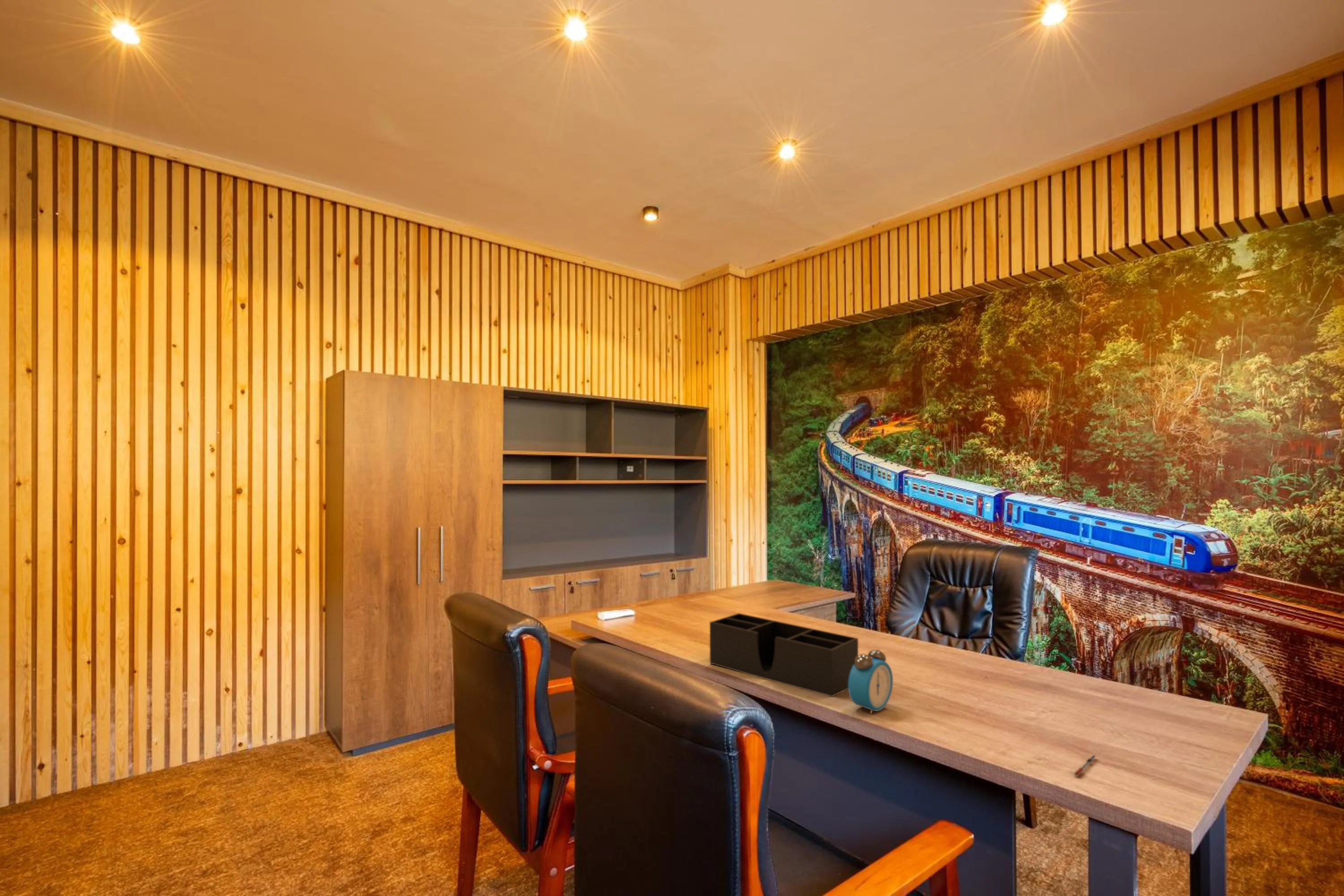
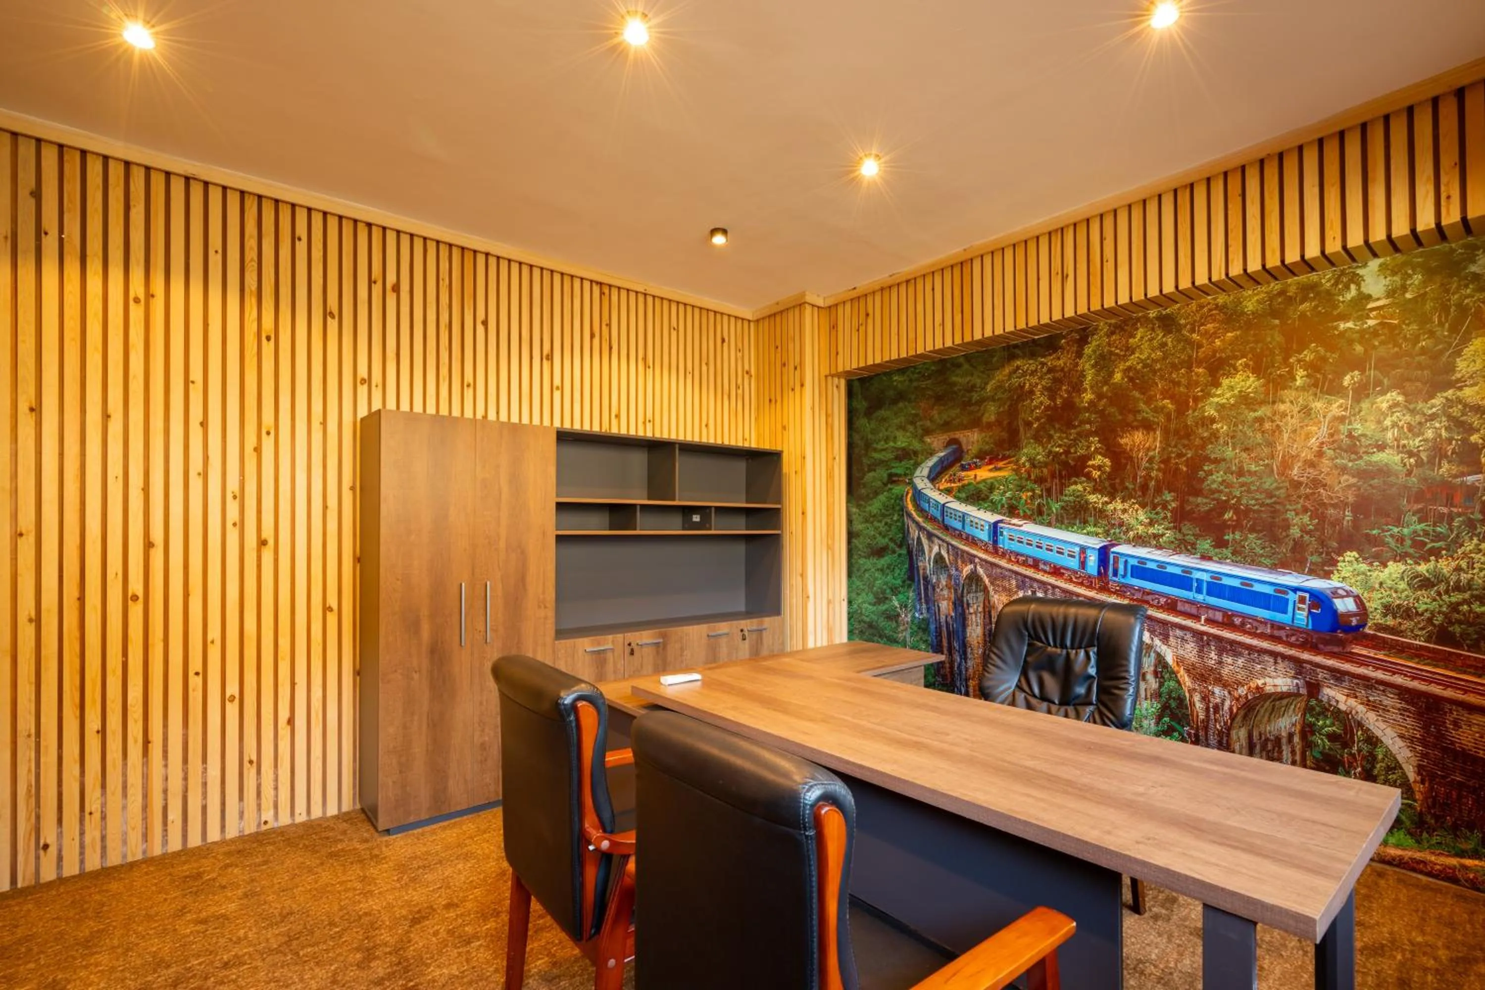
- pen (1086, 764)
- desk organizer (780, 651)
- alarm clock (870, 680)
